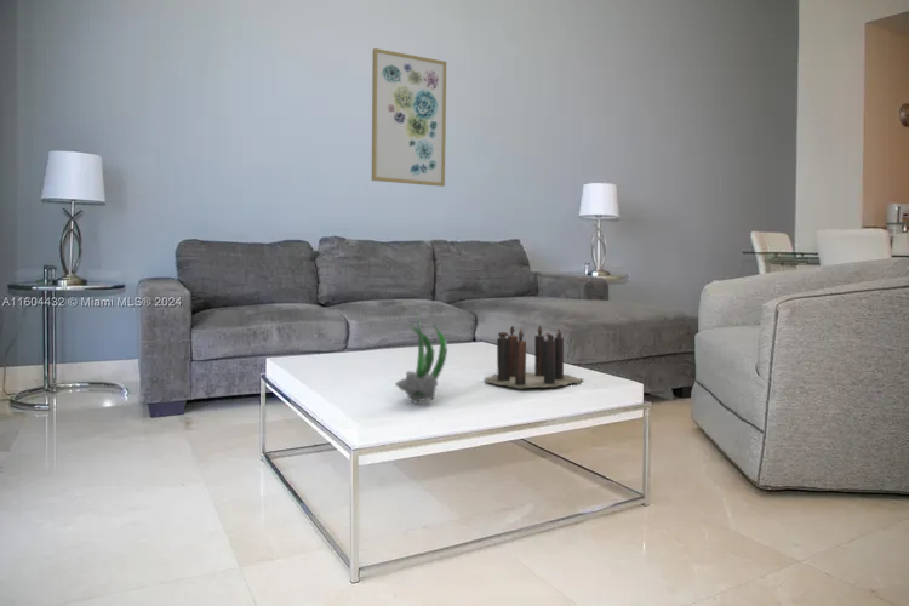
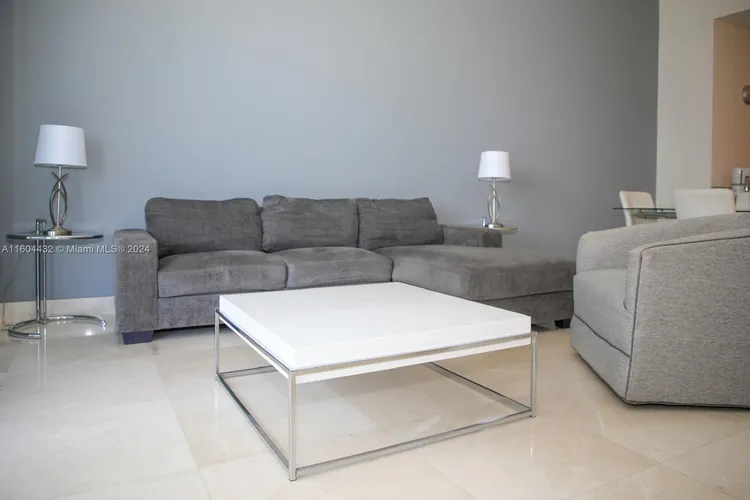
- candle (539, 353)
- wall art (410, 119)
- plant (418, 349)
